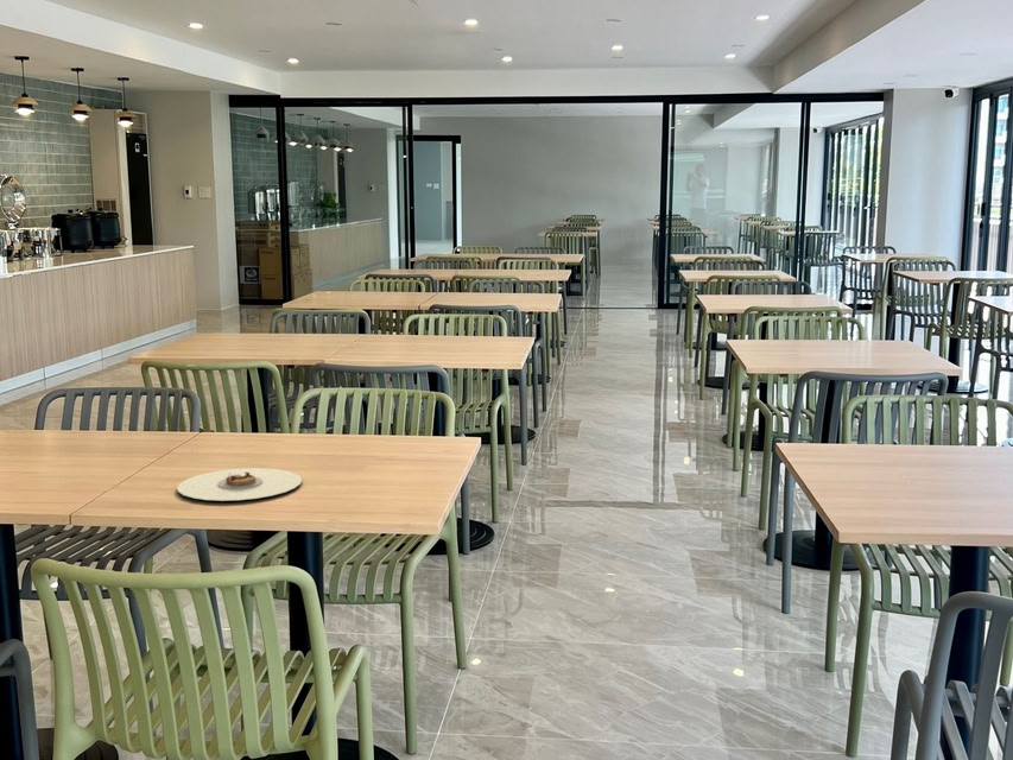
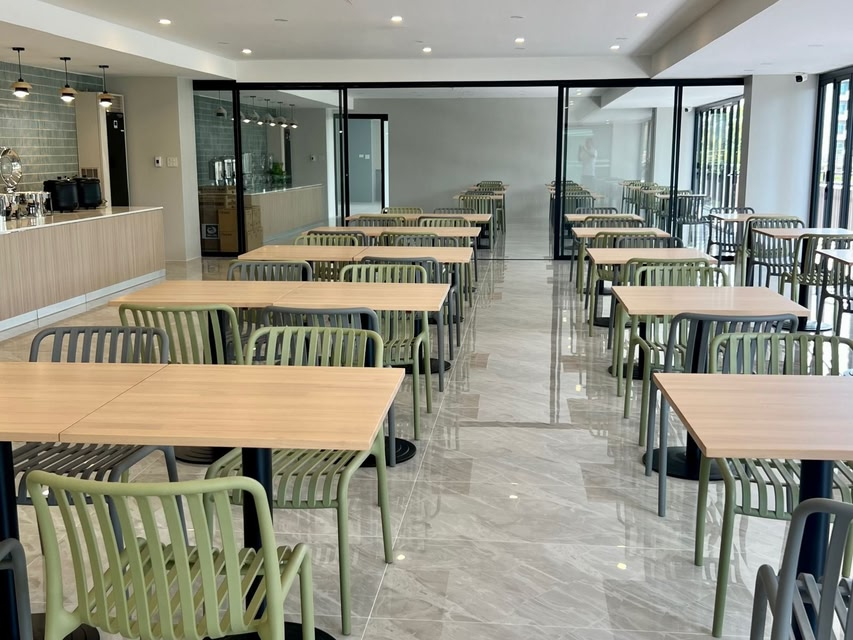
- plate (240, 477)
